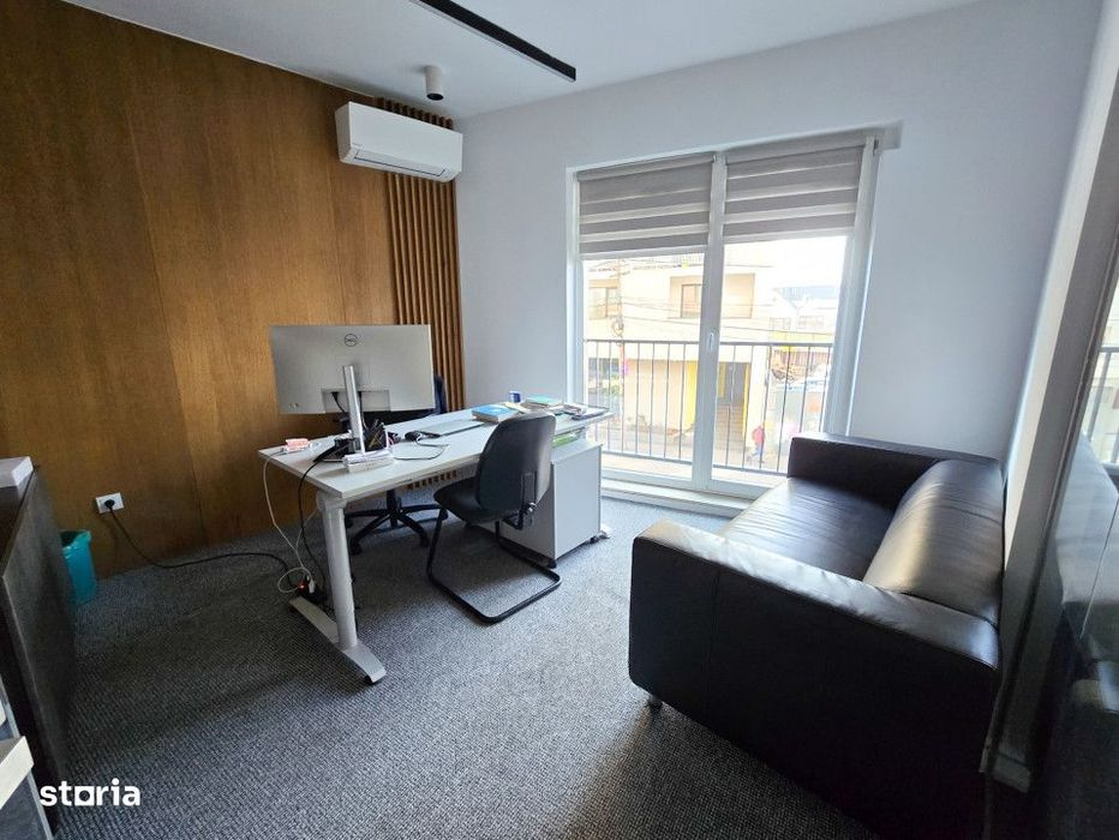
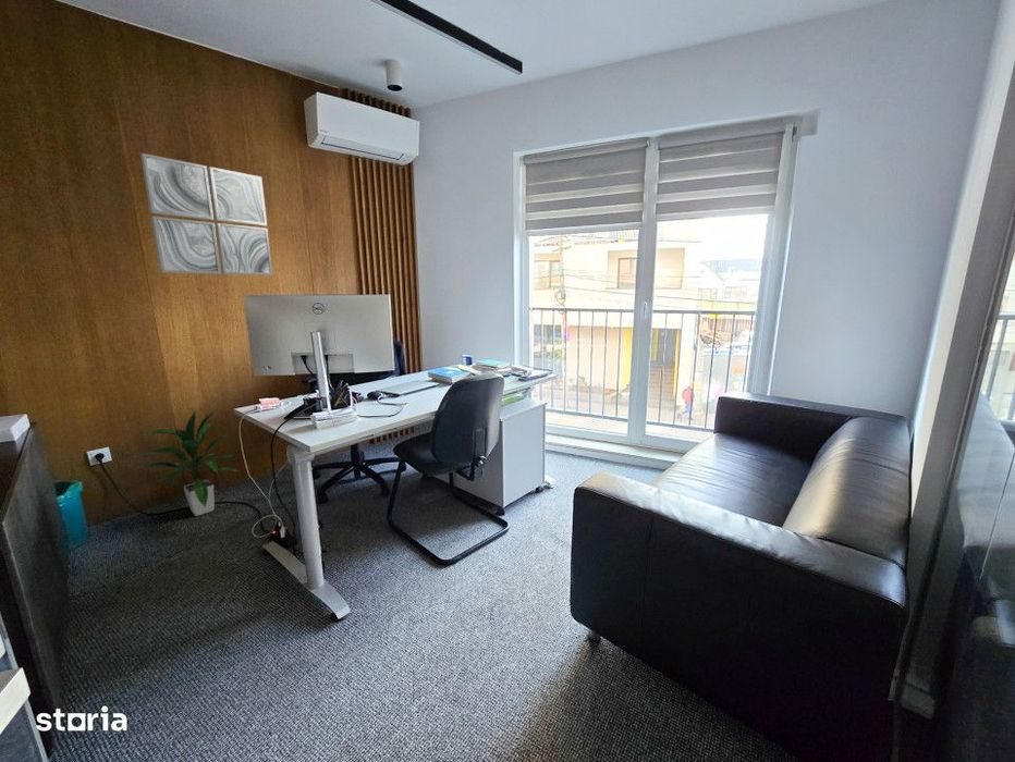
+ indoor plant (193, 464)
+ wall art (215, 220)
